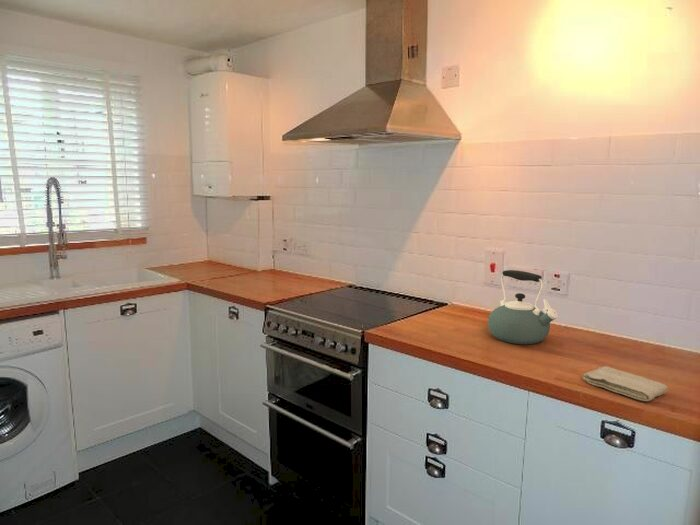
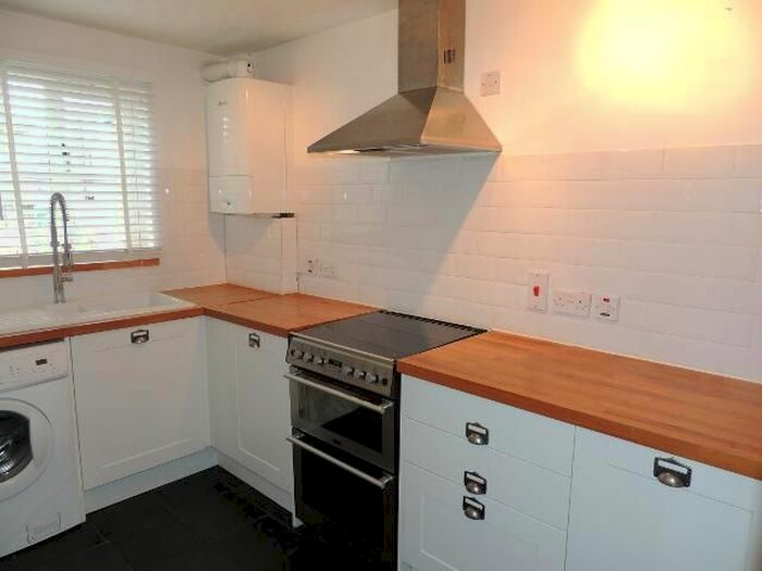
- kettle (524, 306)
- washcloth (624, 382)
